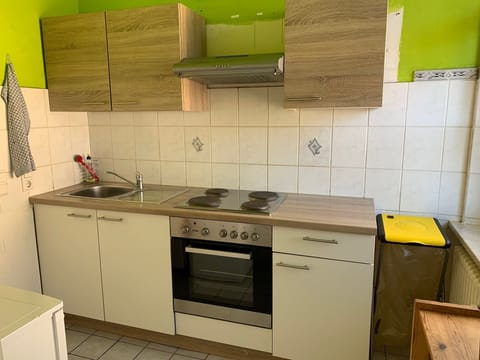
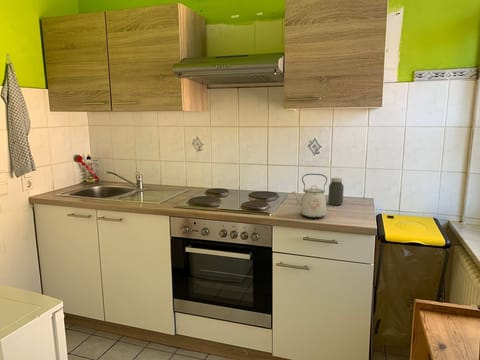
+ kettle (309, 194)
+ jar (336, 191)
